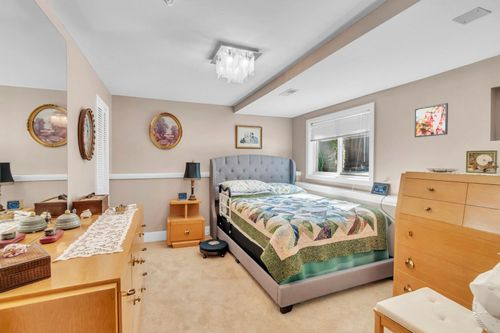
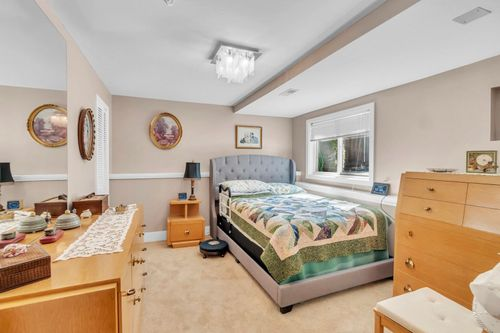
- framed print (430, 121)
